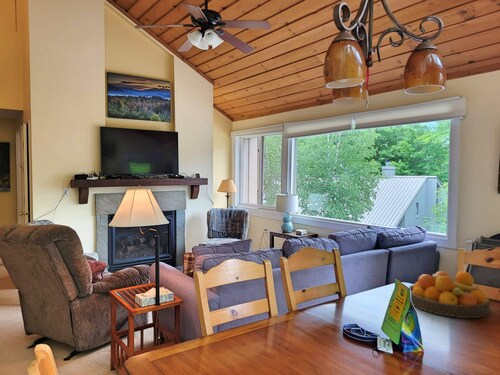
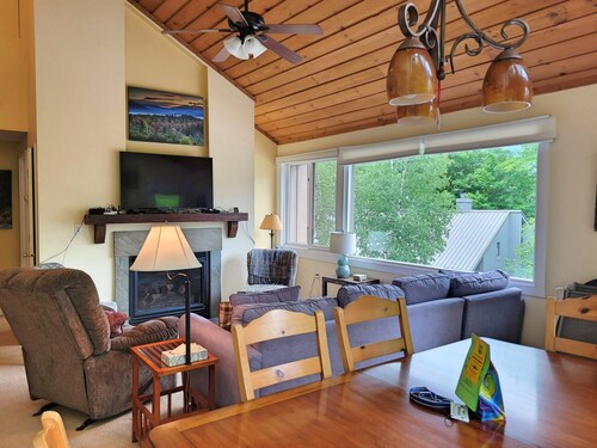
- fruit bowl (446, 288)
